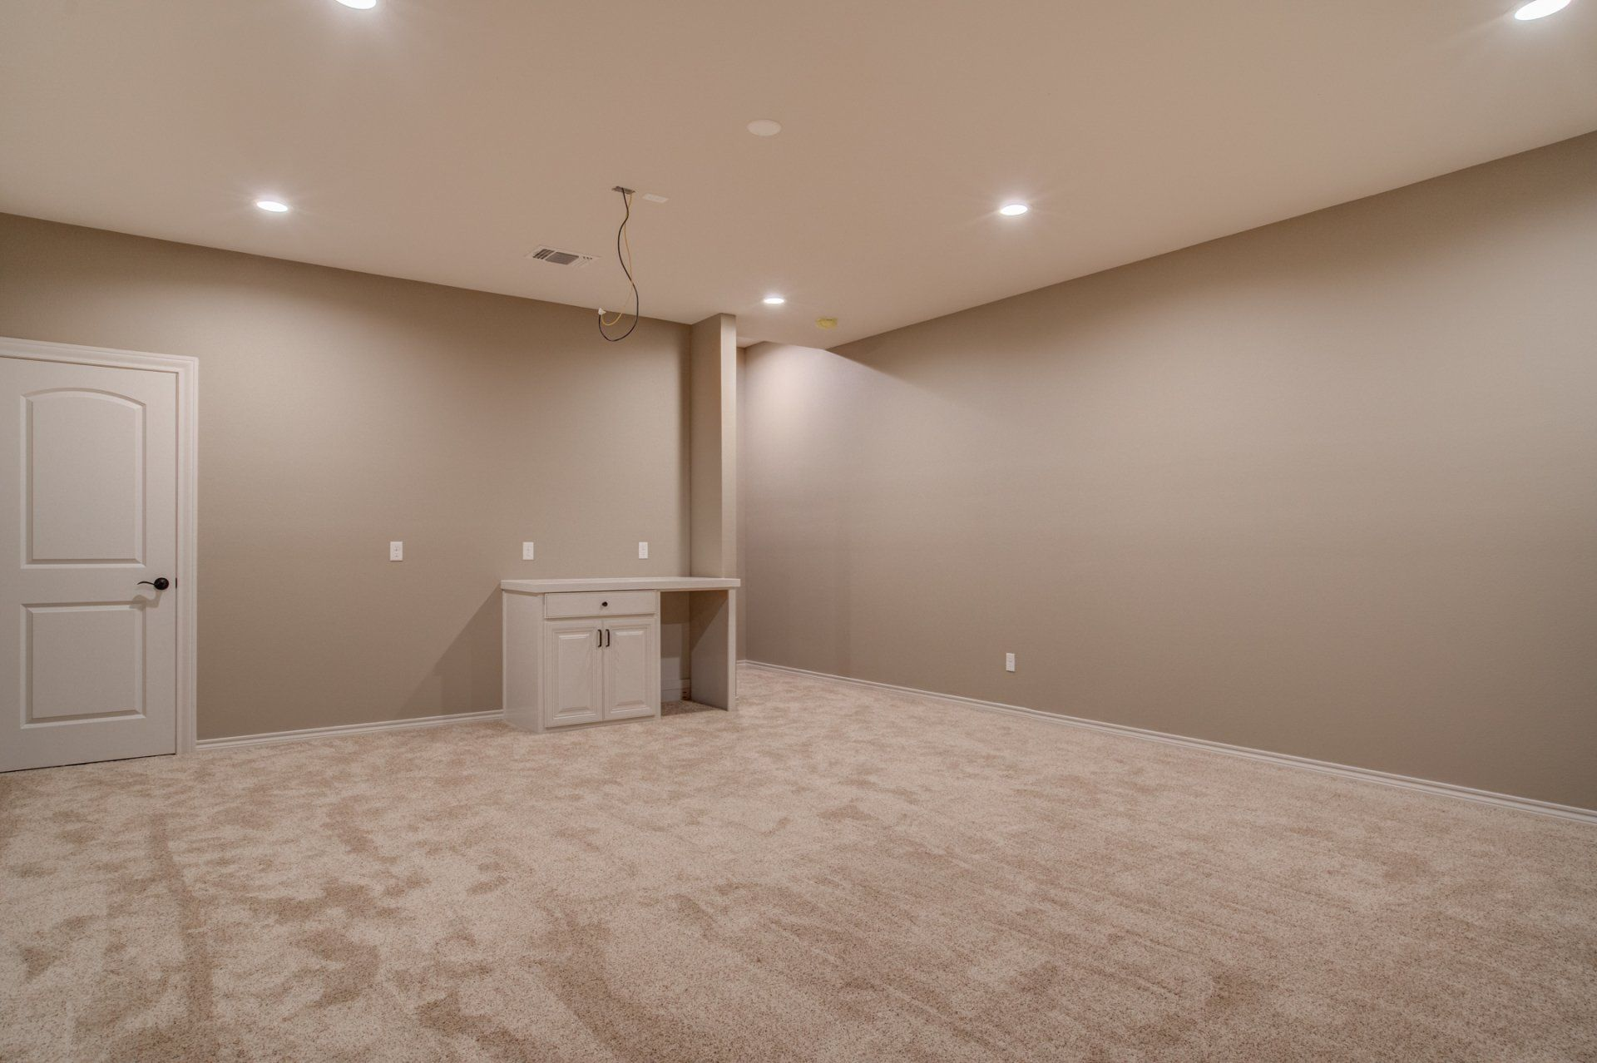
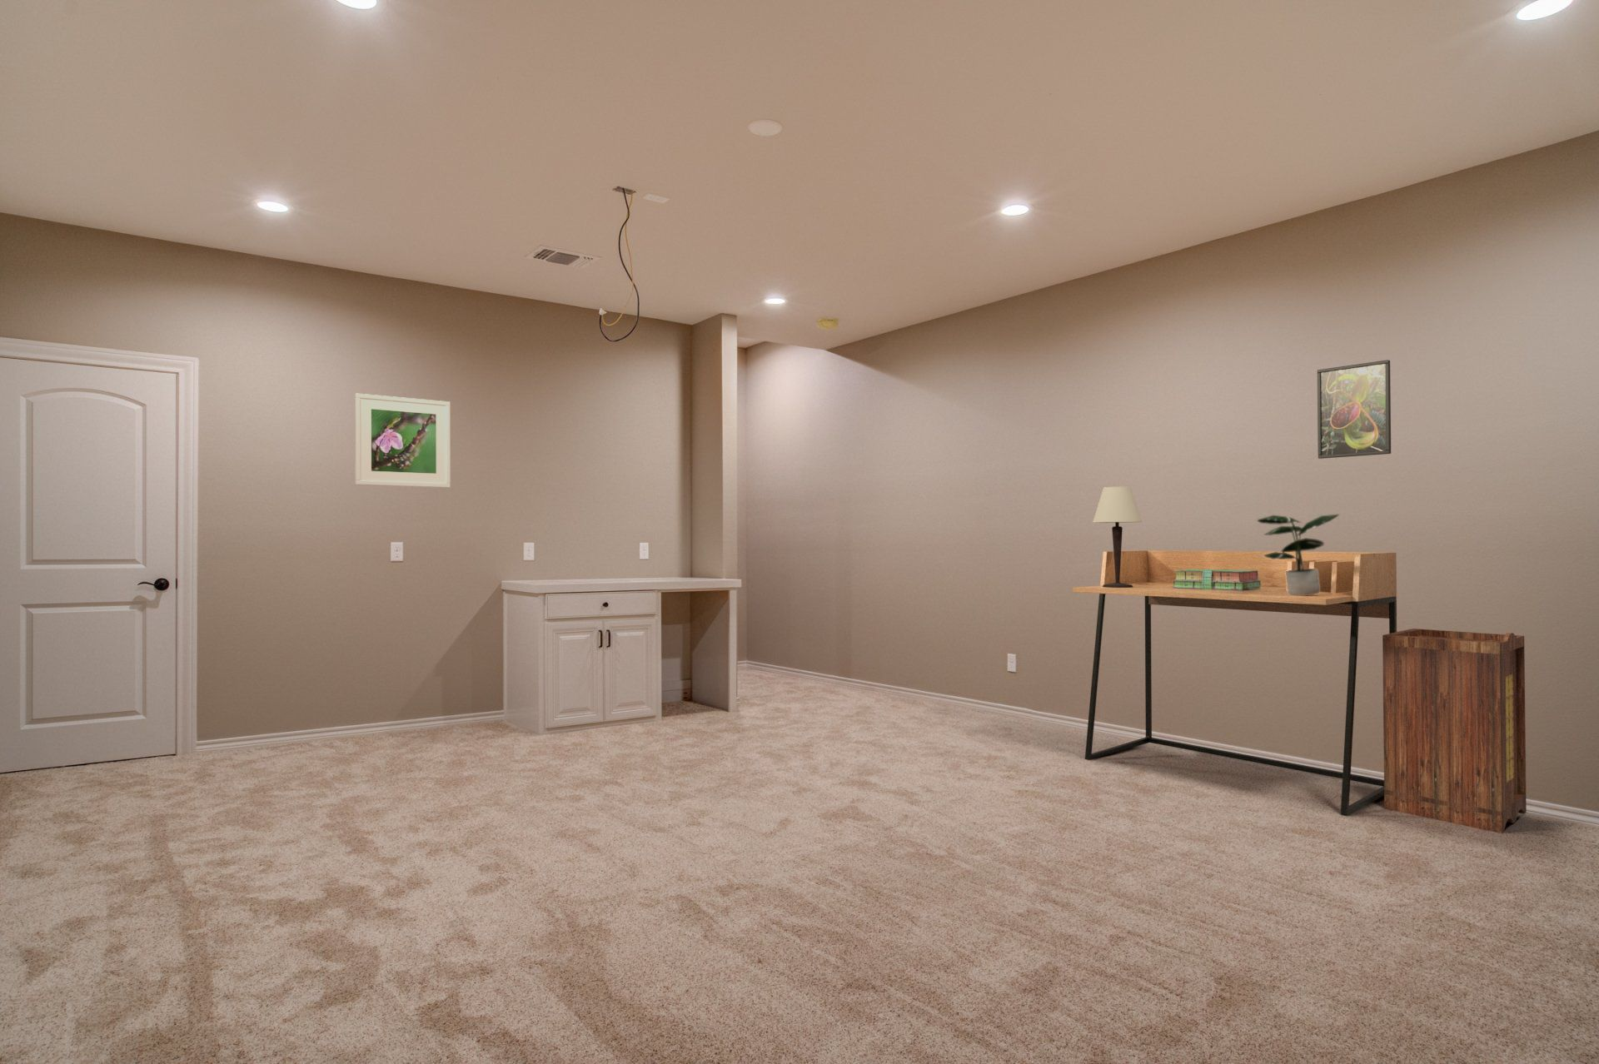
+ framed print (404, 442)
+ potted plant (1300, 553)
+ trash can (1453, 720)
+ table lamp (1117, 537)
+ stack of books (1216, 578)
+ desk (1227, 609)
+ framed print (1352, 411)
